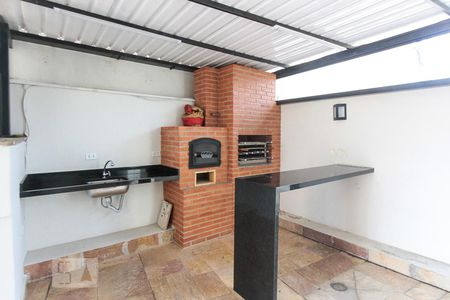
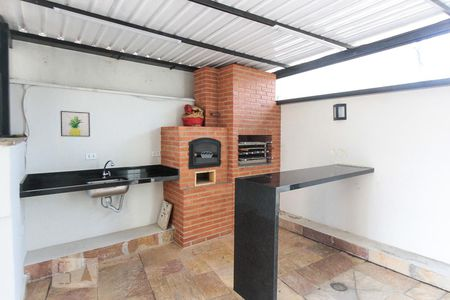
+ wall art (75, 124)
